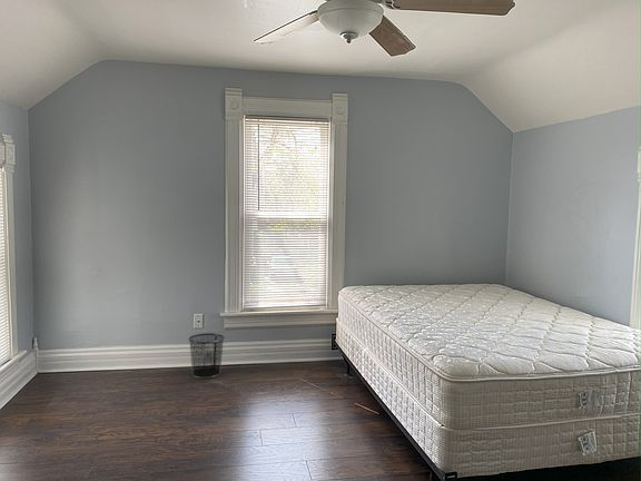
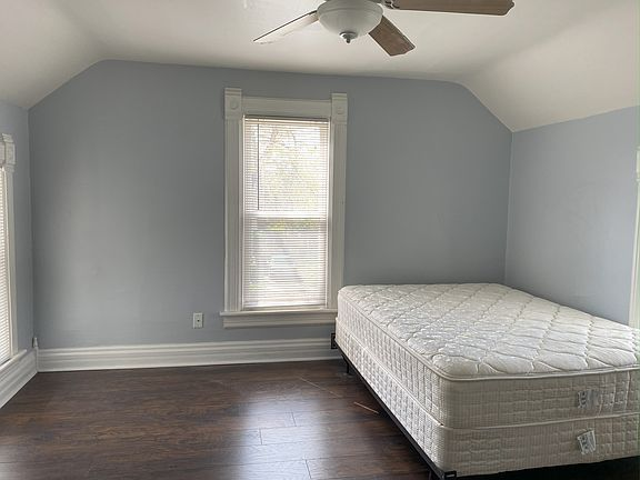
- waste bin (206, 355)
